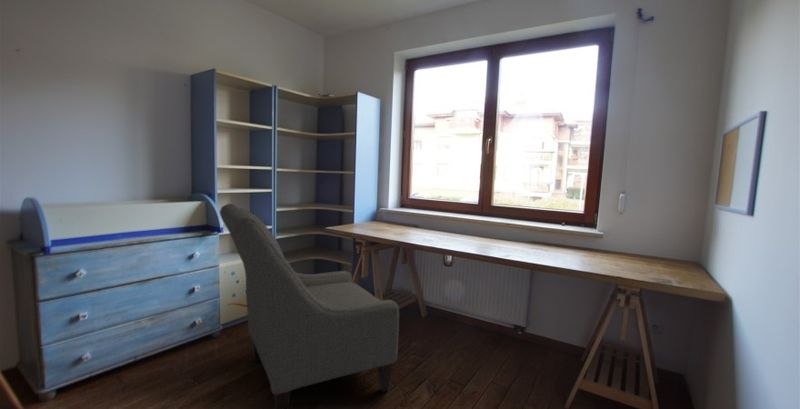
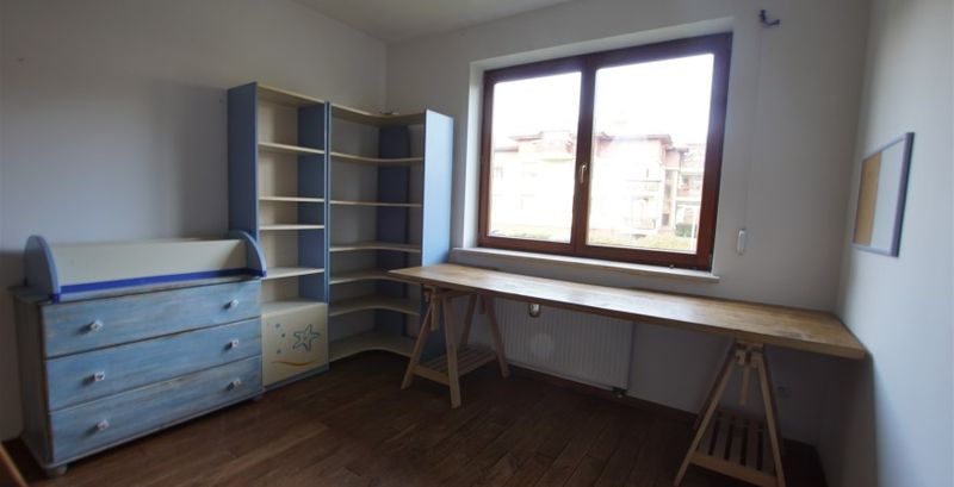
- chair (307, 294)
